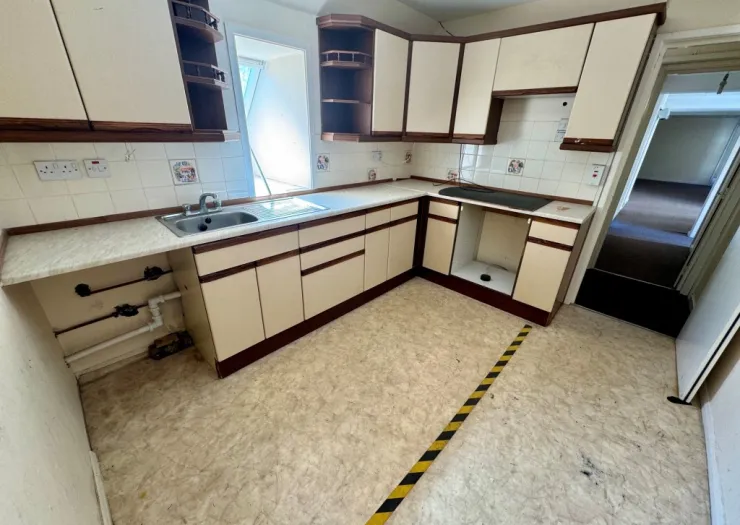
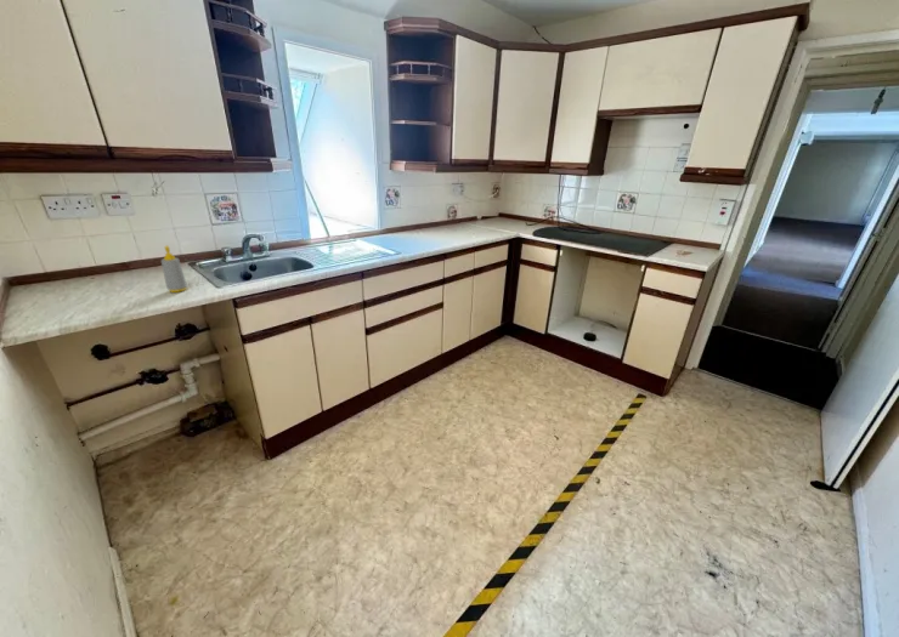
+ soap bottle (171, 268)
